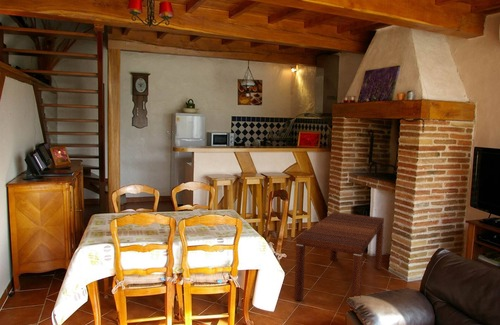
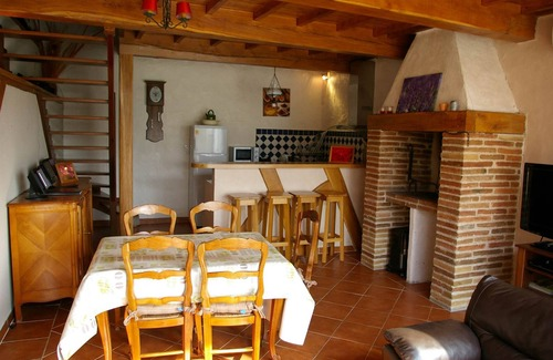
- coffee table (345, 252)
